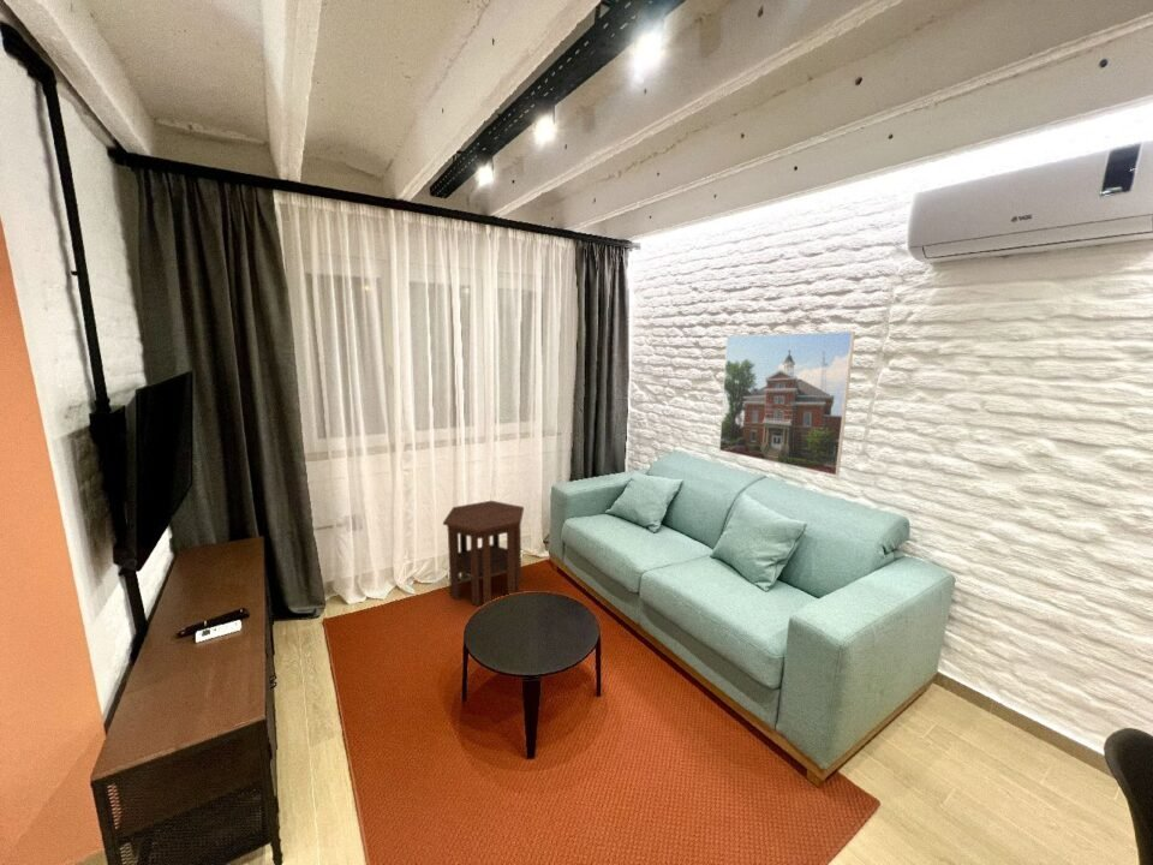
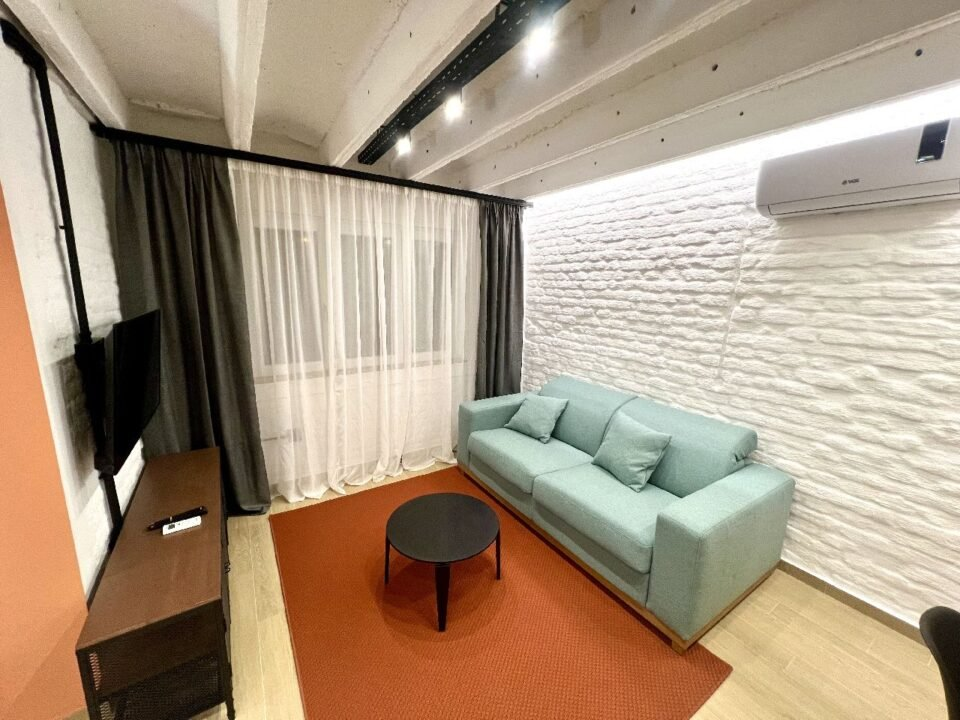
- side table (485, 550)
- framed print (777, 399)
